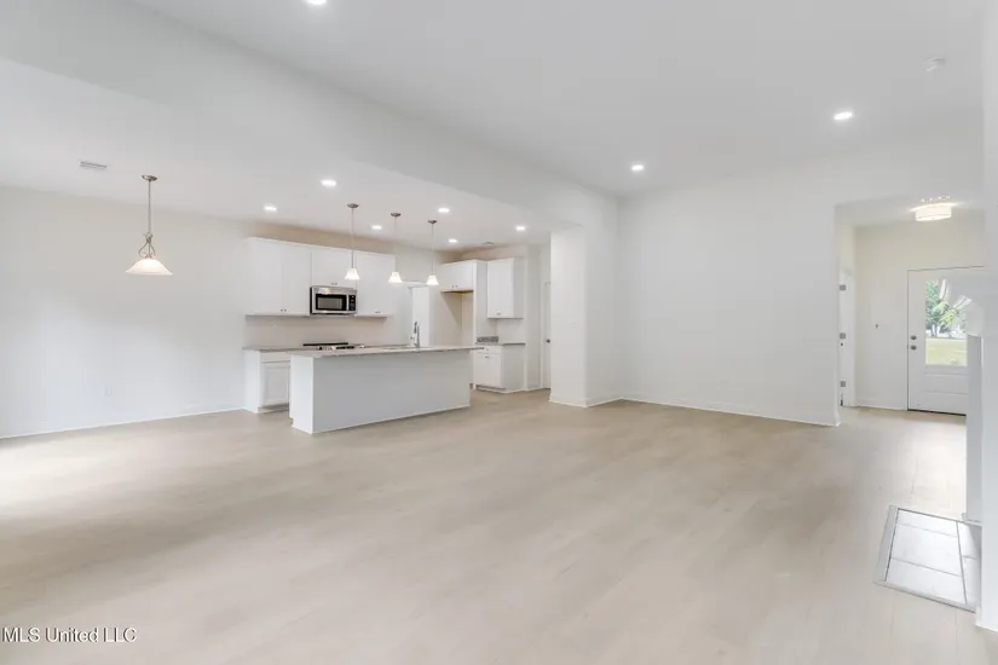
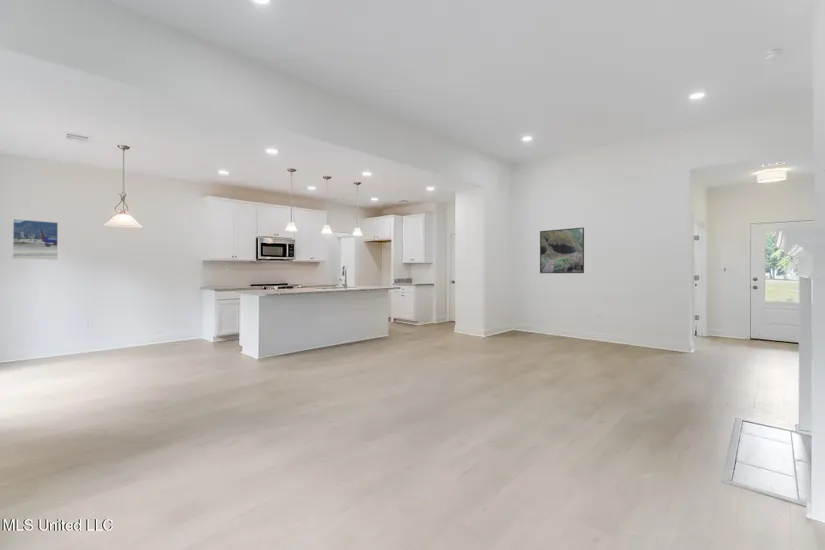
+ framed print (36, 239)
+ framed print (561, 251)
